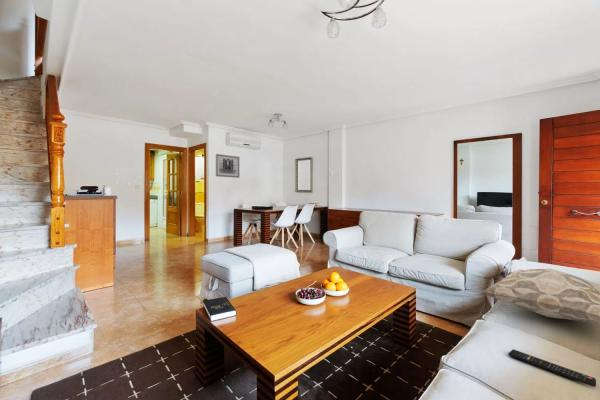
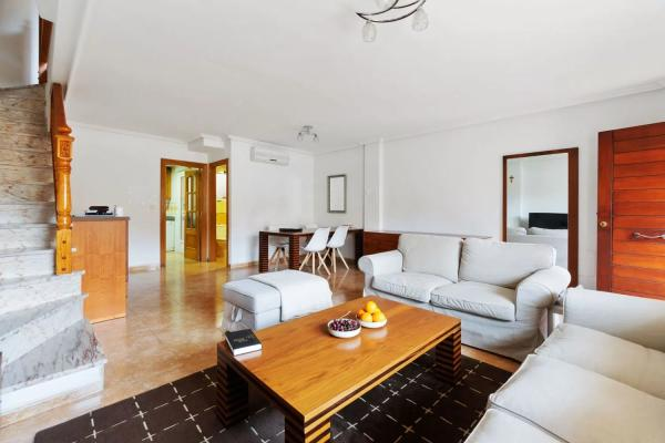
- decorative pillow (549, 292)
- wall art (227, 166)
- remote control (549, 367)
